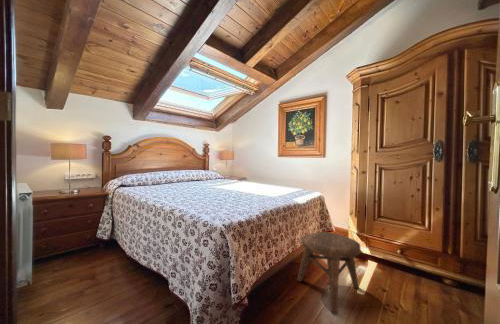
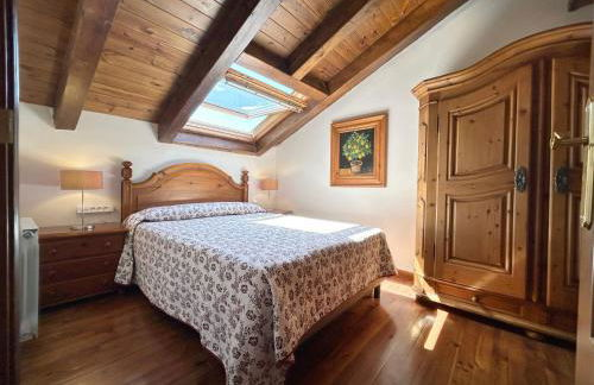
- stool (330, 267)
